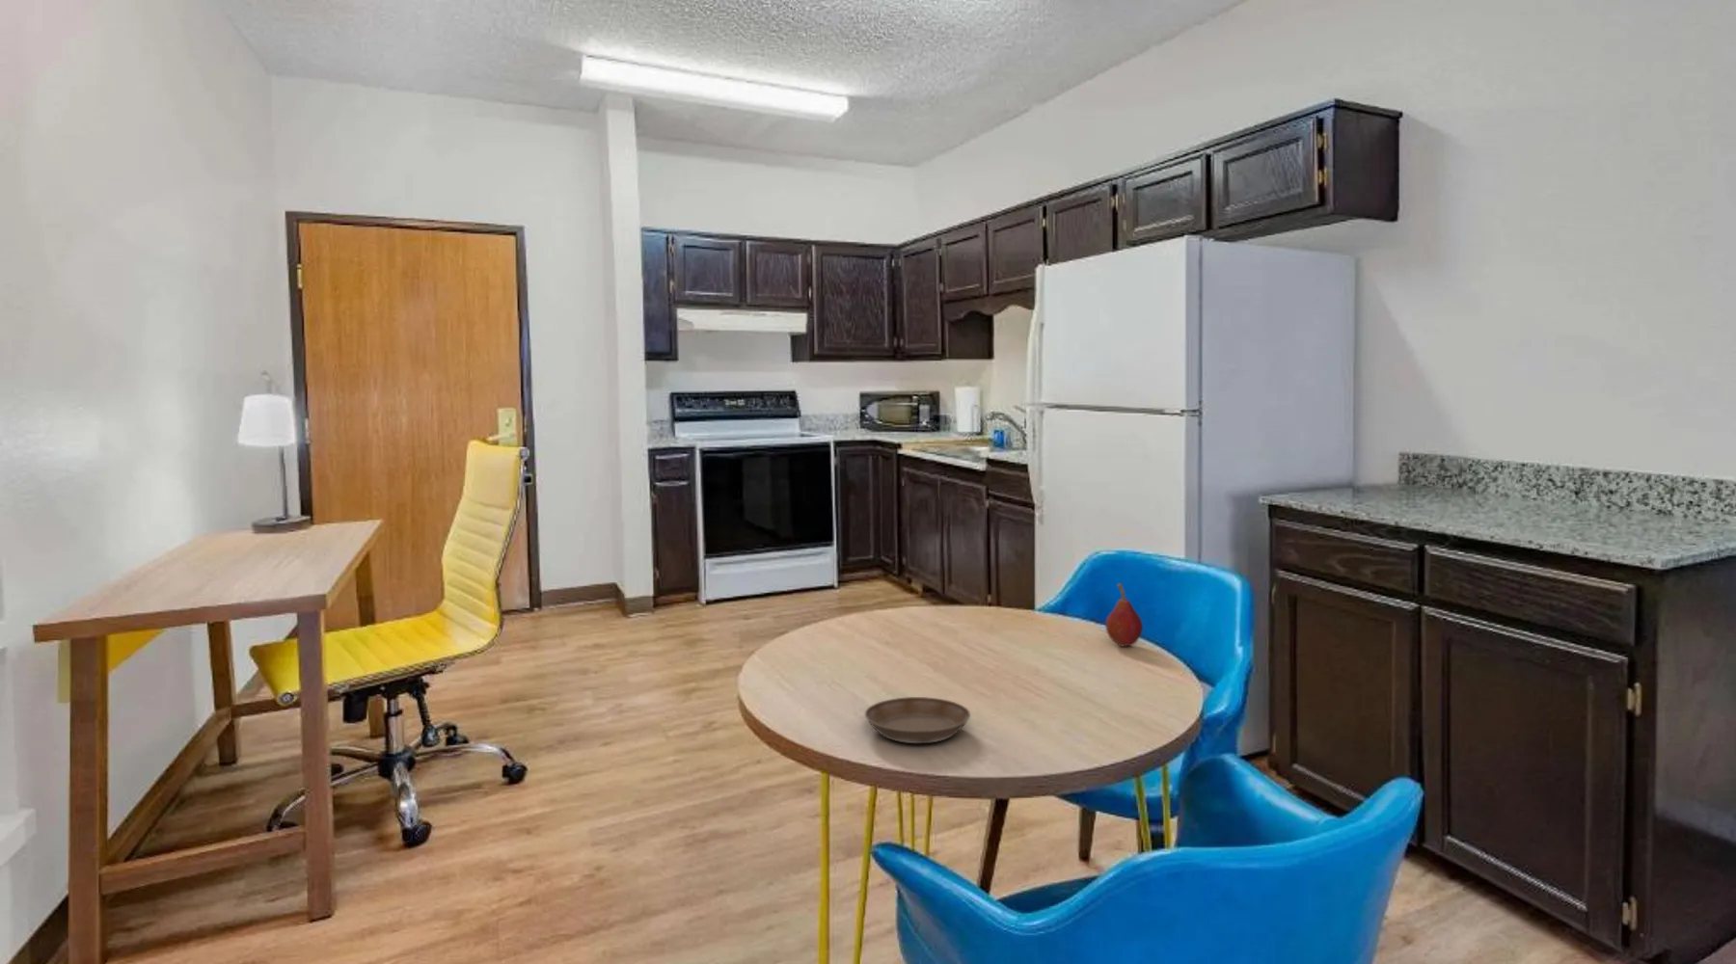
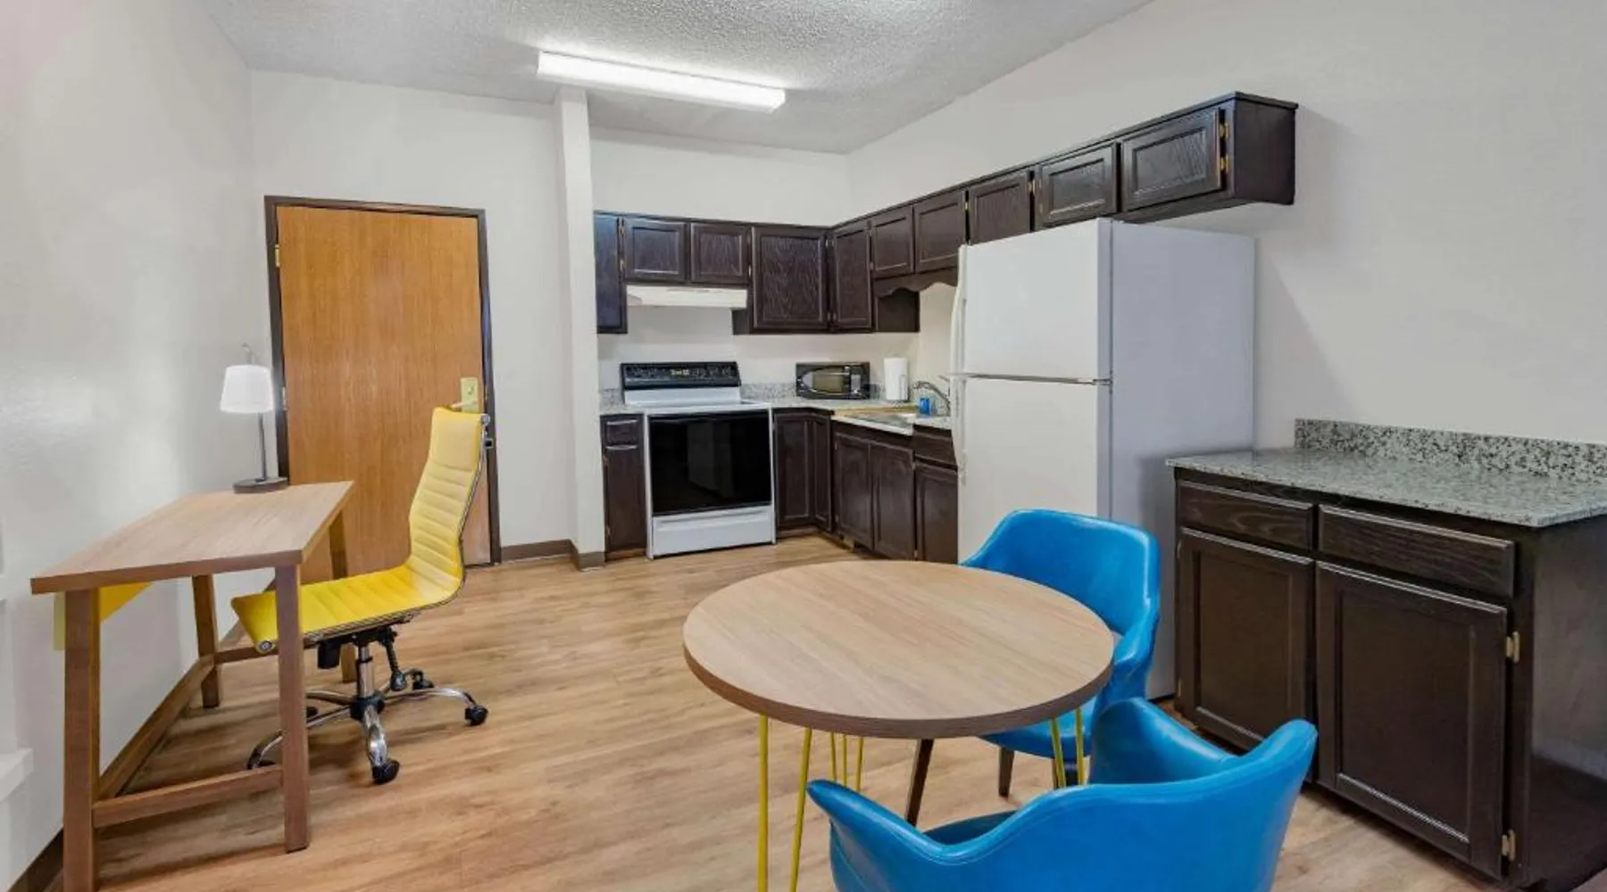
- saucer (917, 721)
- fruit (1123, 613)
